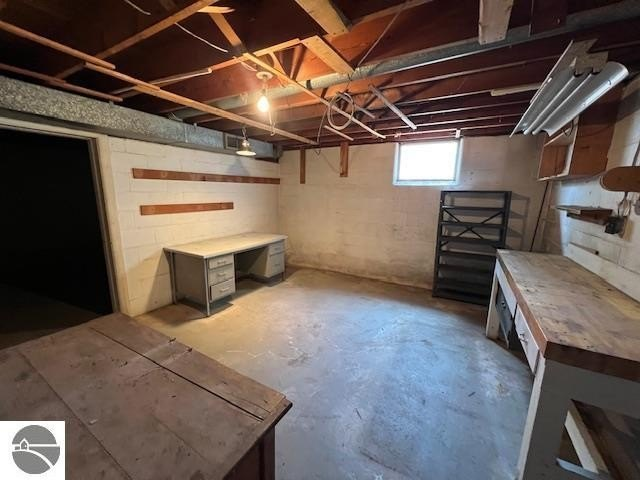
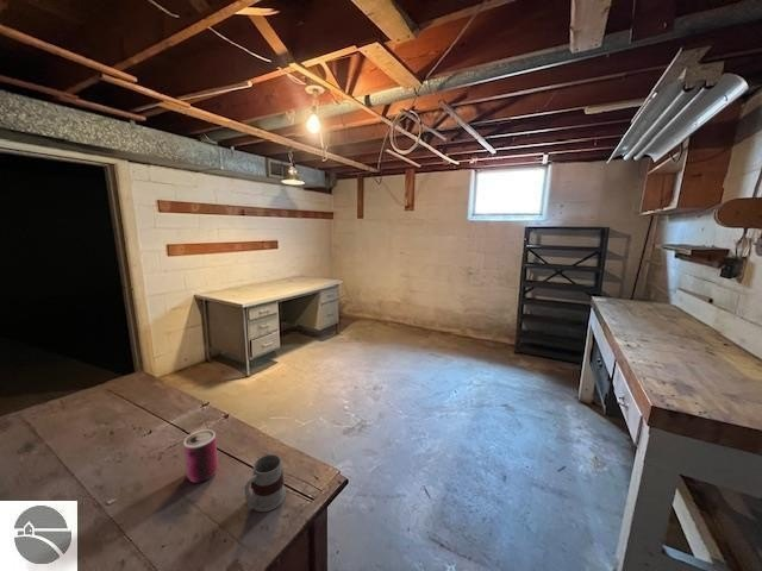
+ can (201, 456)
+ mug (263, 484)
